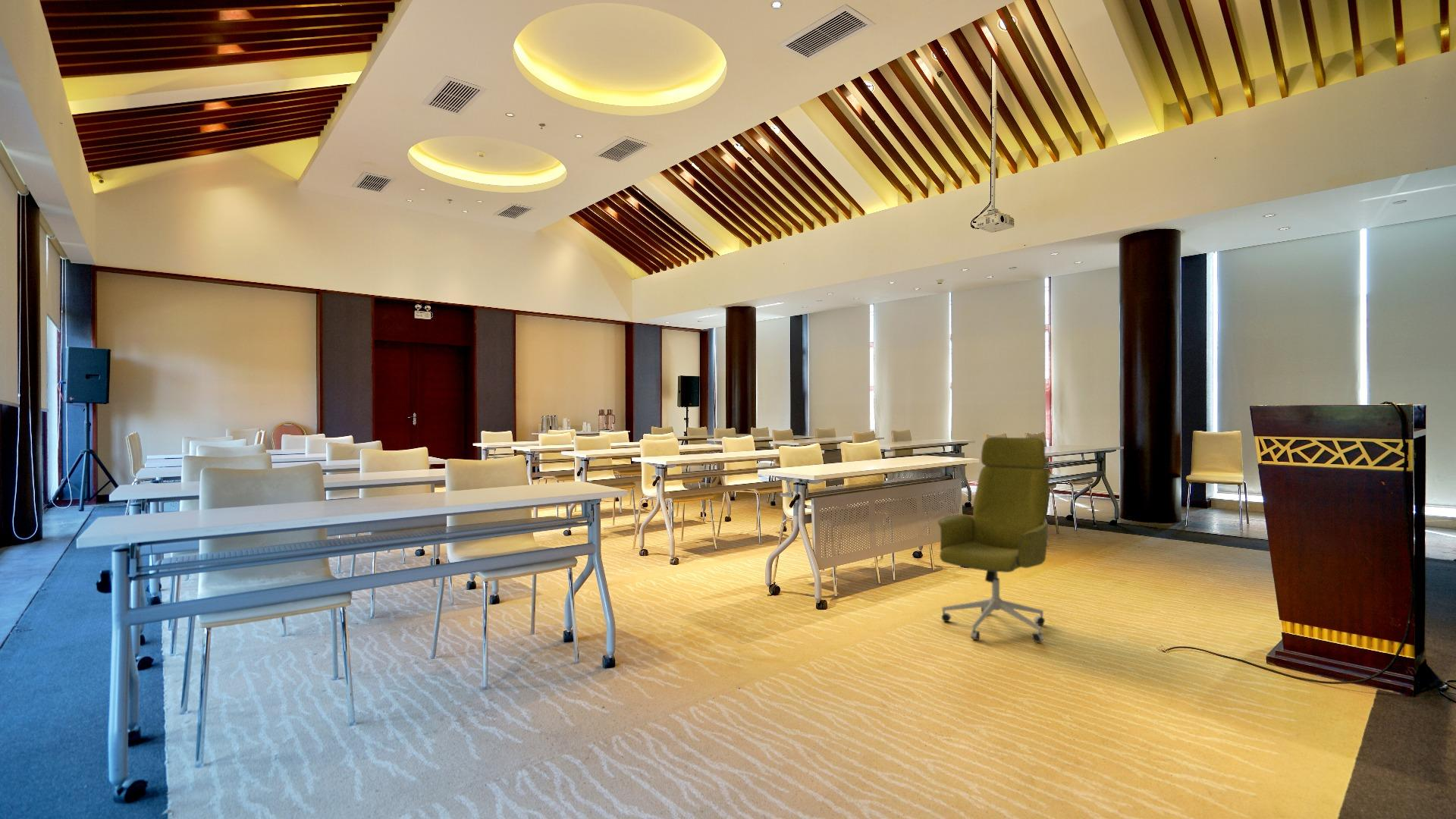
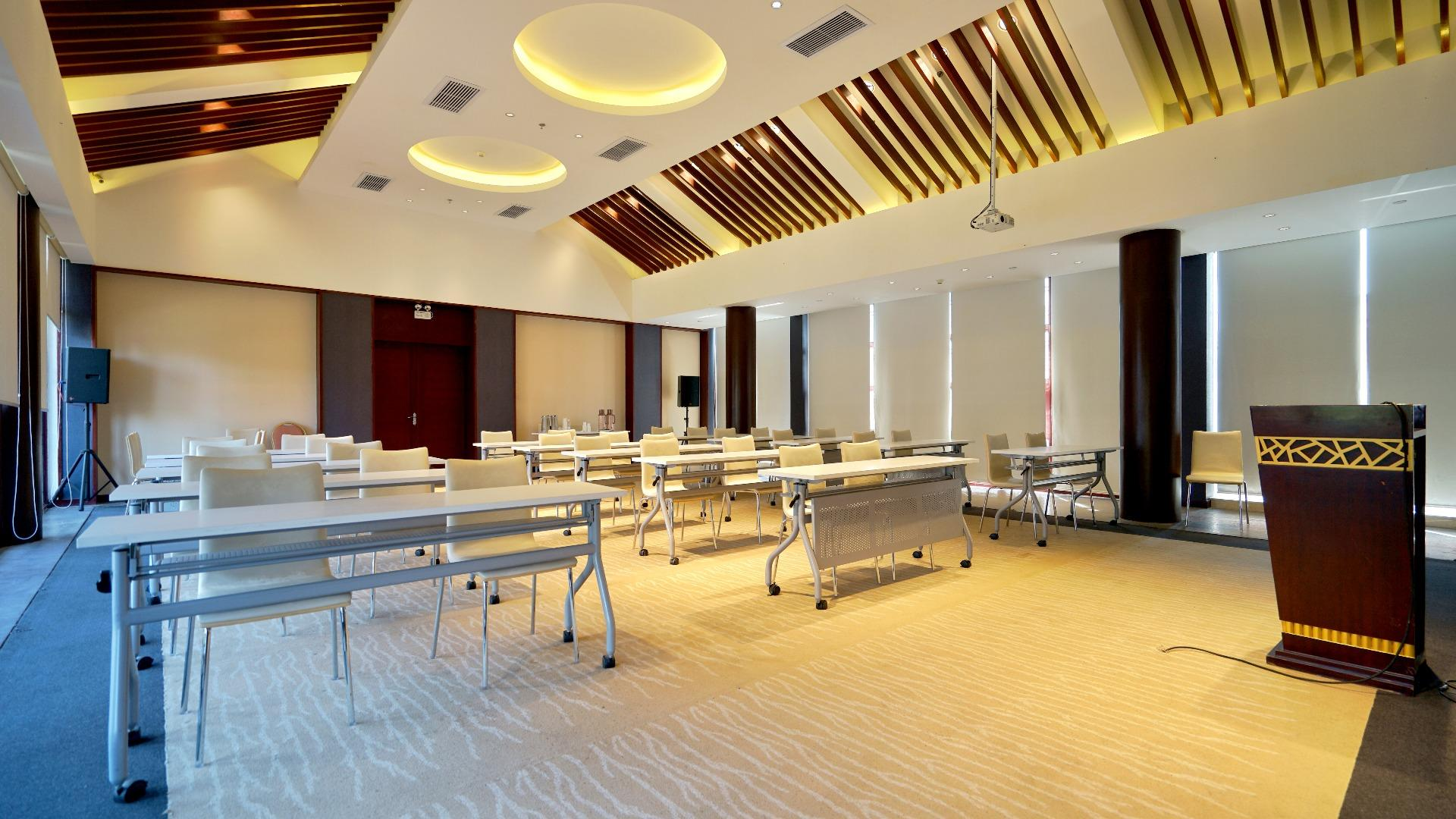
- office chair (997, 532)
